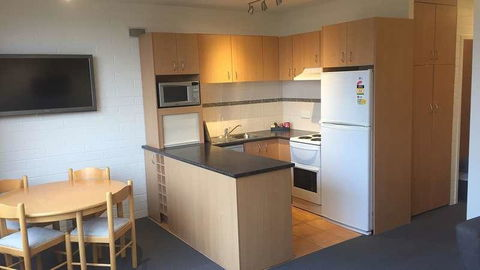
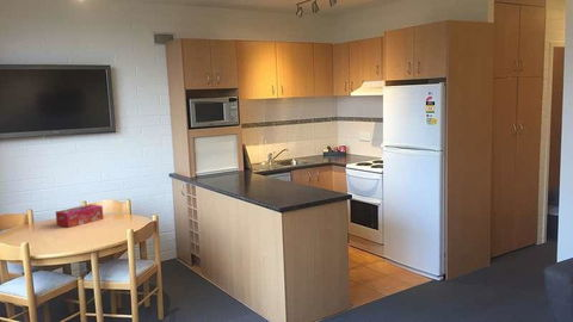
+ tissue box (79, 215)
